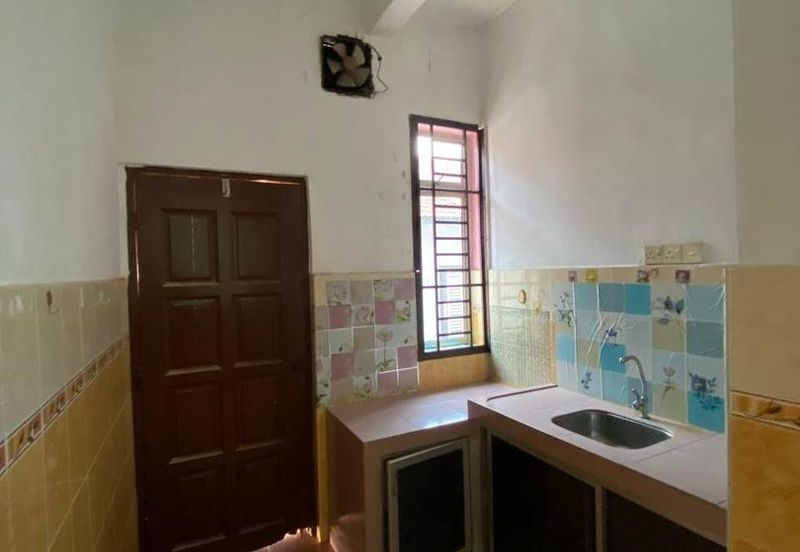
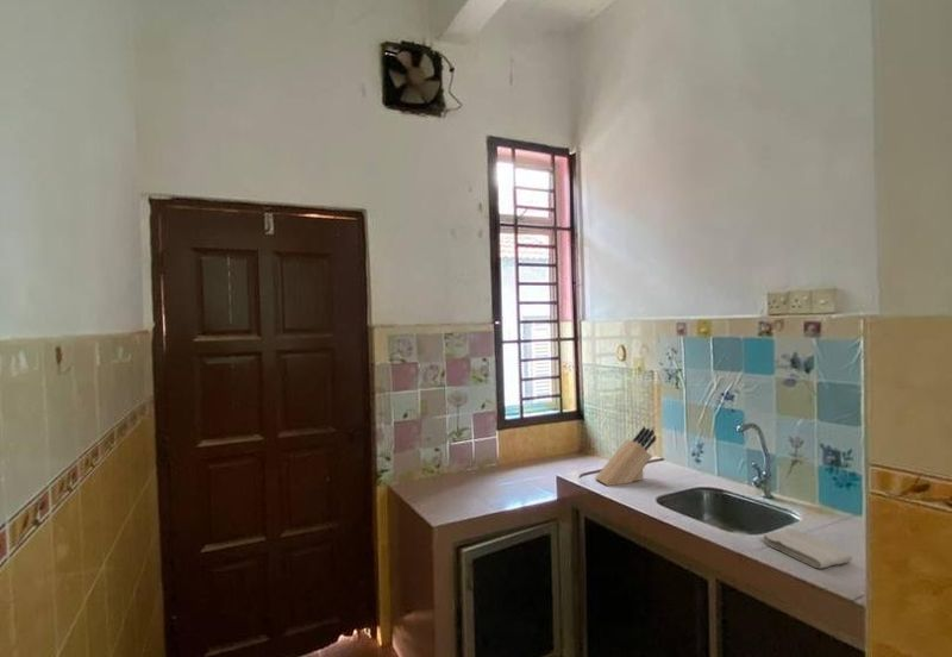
+ washcloth (804, 546)
+ knife block (626, 453)
